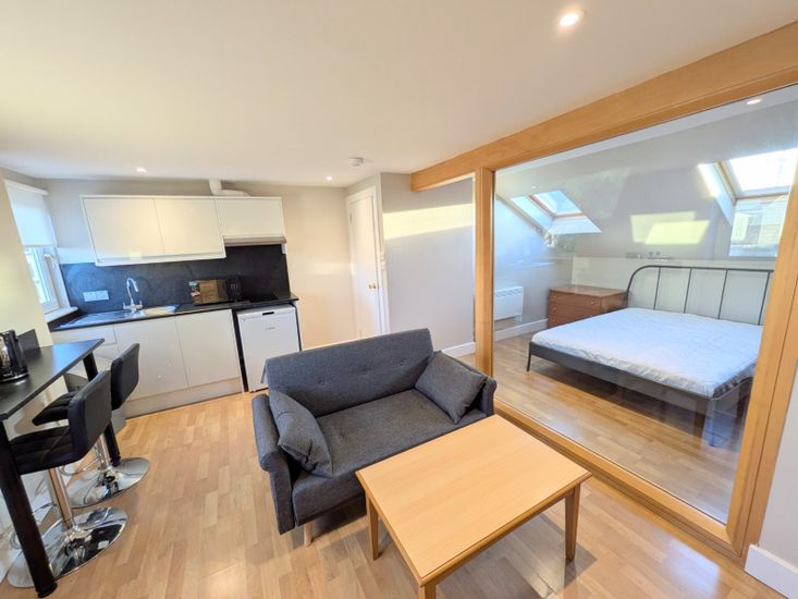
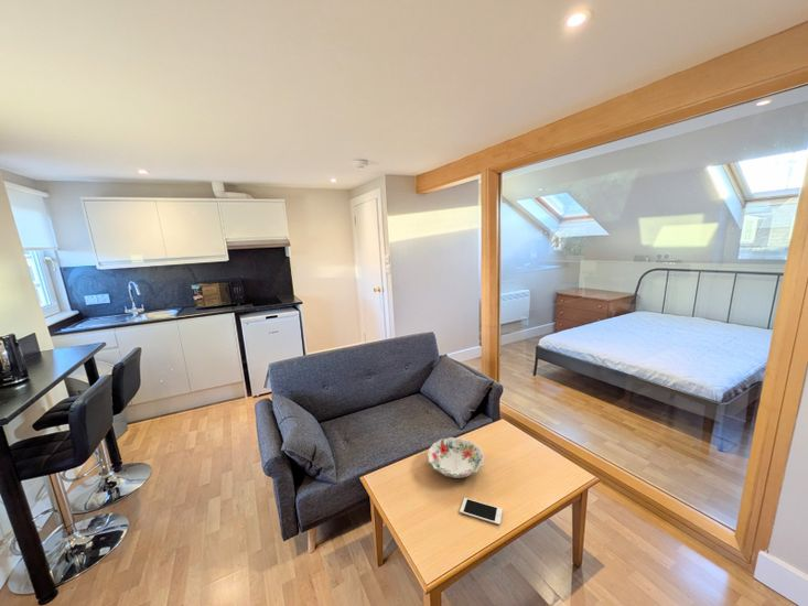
+ decorative bowl (455, 459)
+ cell phone (481, 510)
